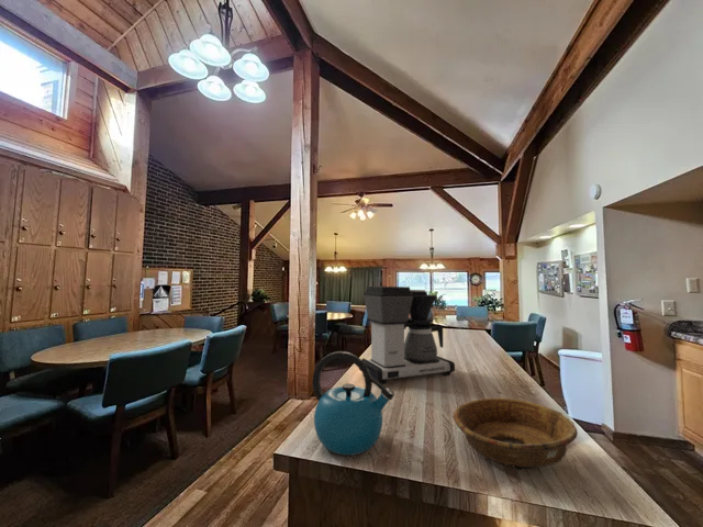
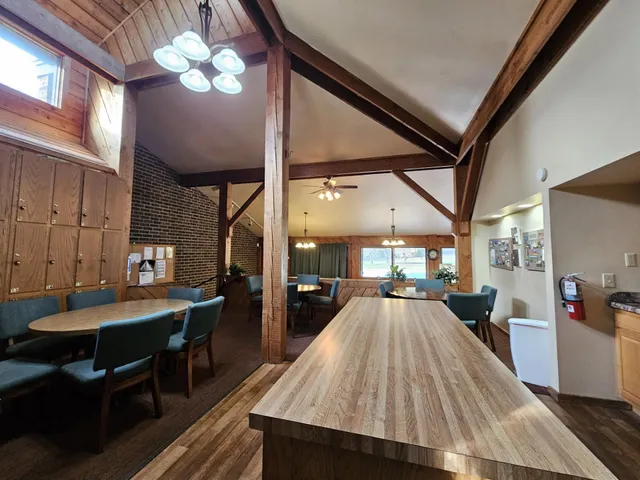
- kettle (352, 397)
- decorative bowl (511, 433)
- coffee maker (409, 329)
